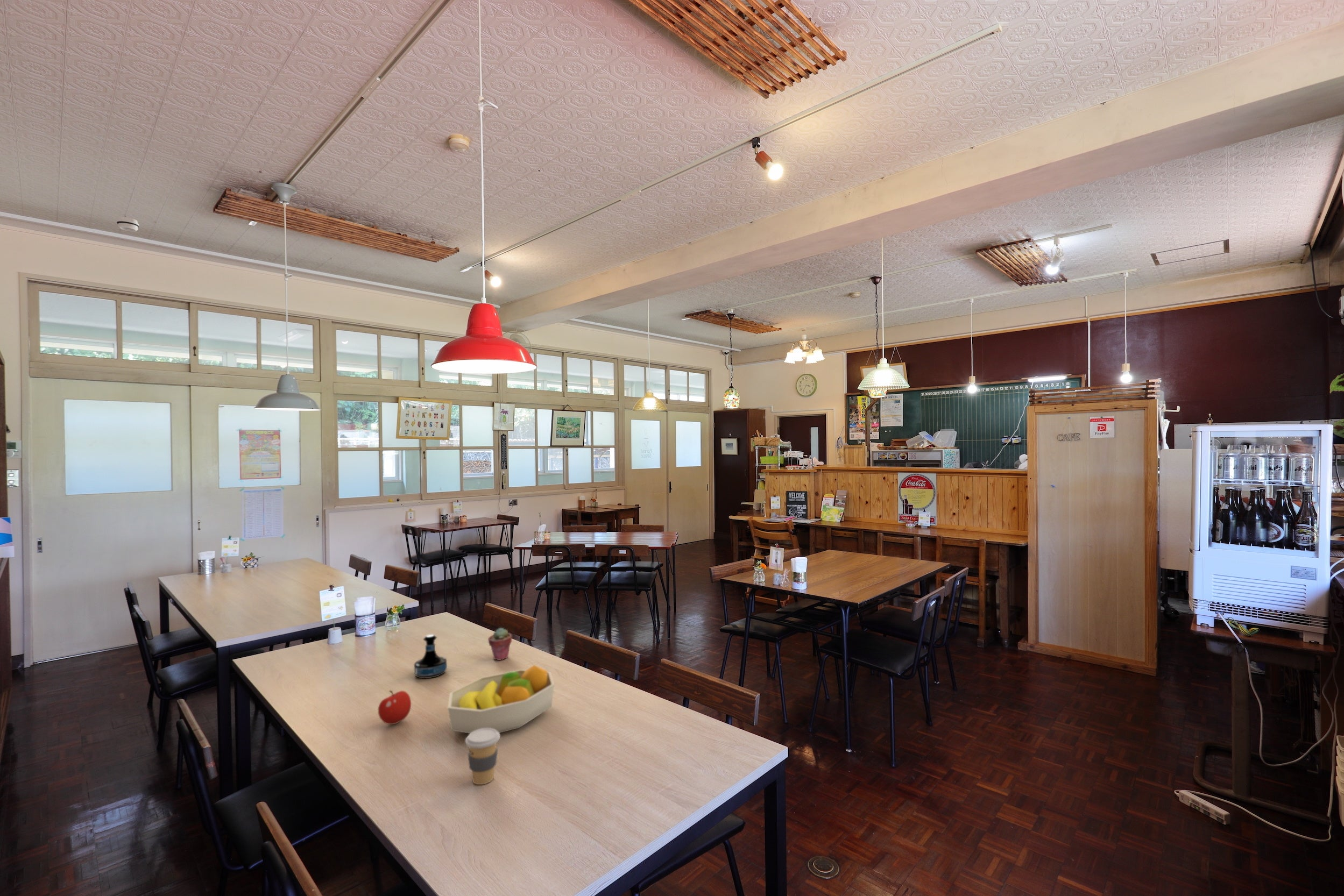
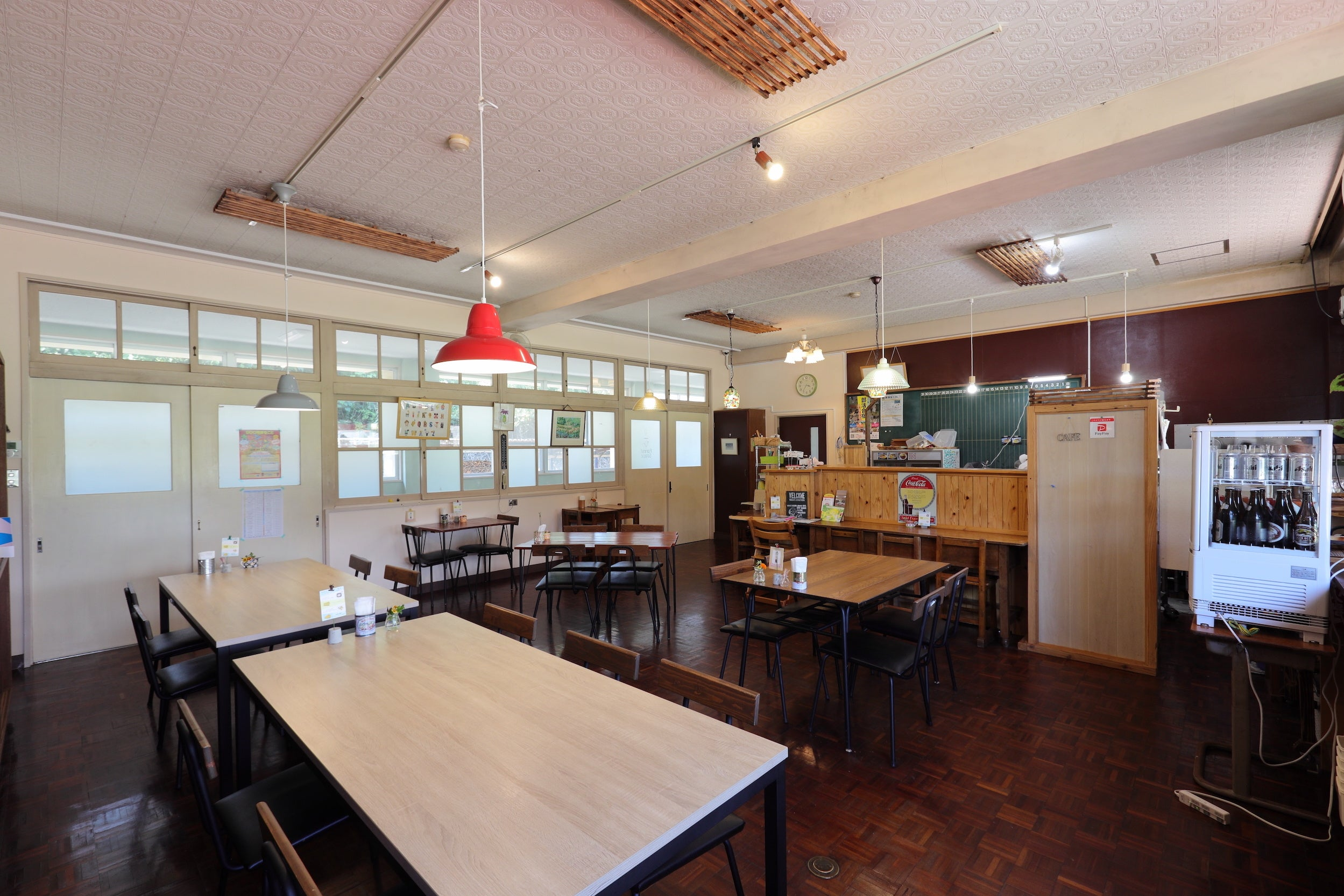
- fruit (394, 706)
- coffee cup (483, 757)
- potted succulent (500, 642)
- smoke detector (128, 224)
- tequila bottle (430, 654)
- fruit bowl (503, 696)
